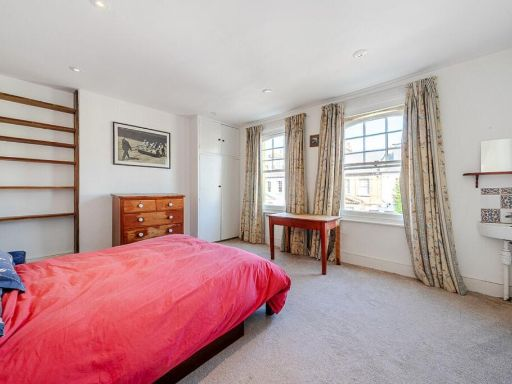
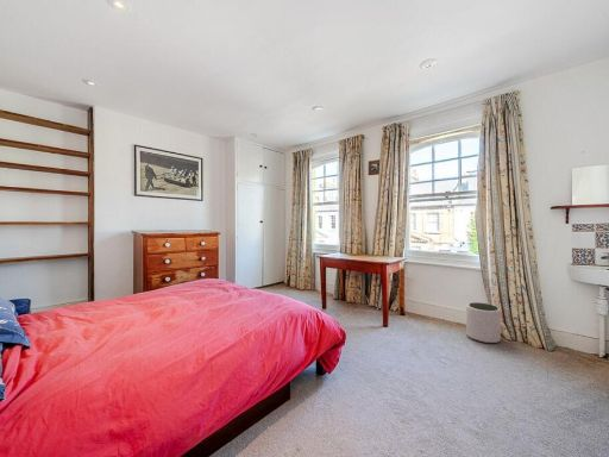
+ plant pot (483, 321)
